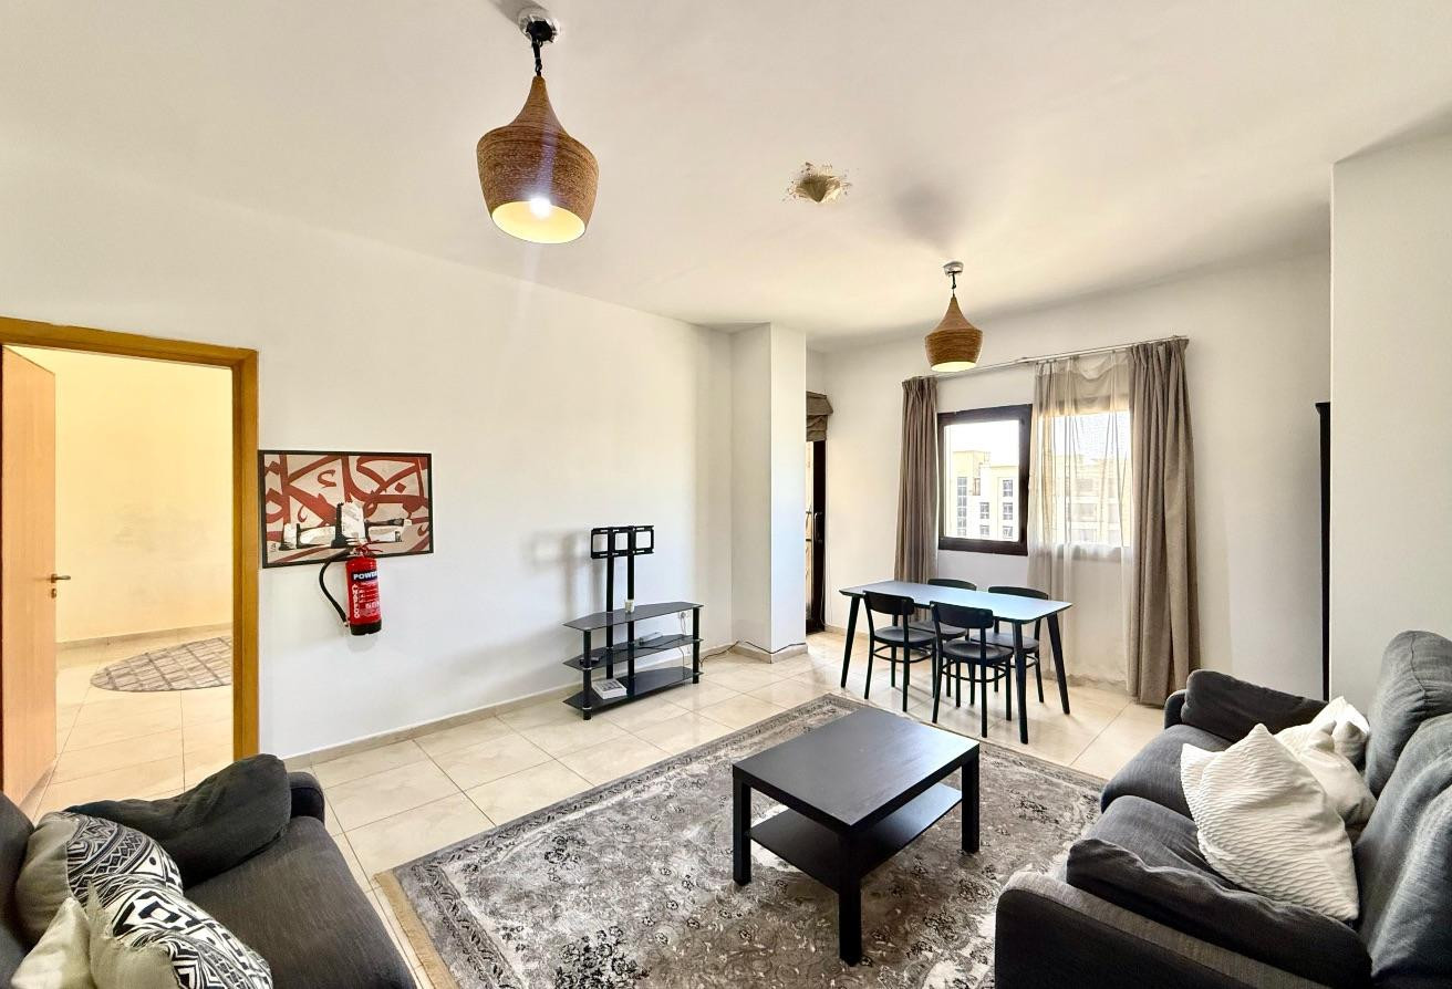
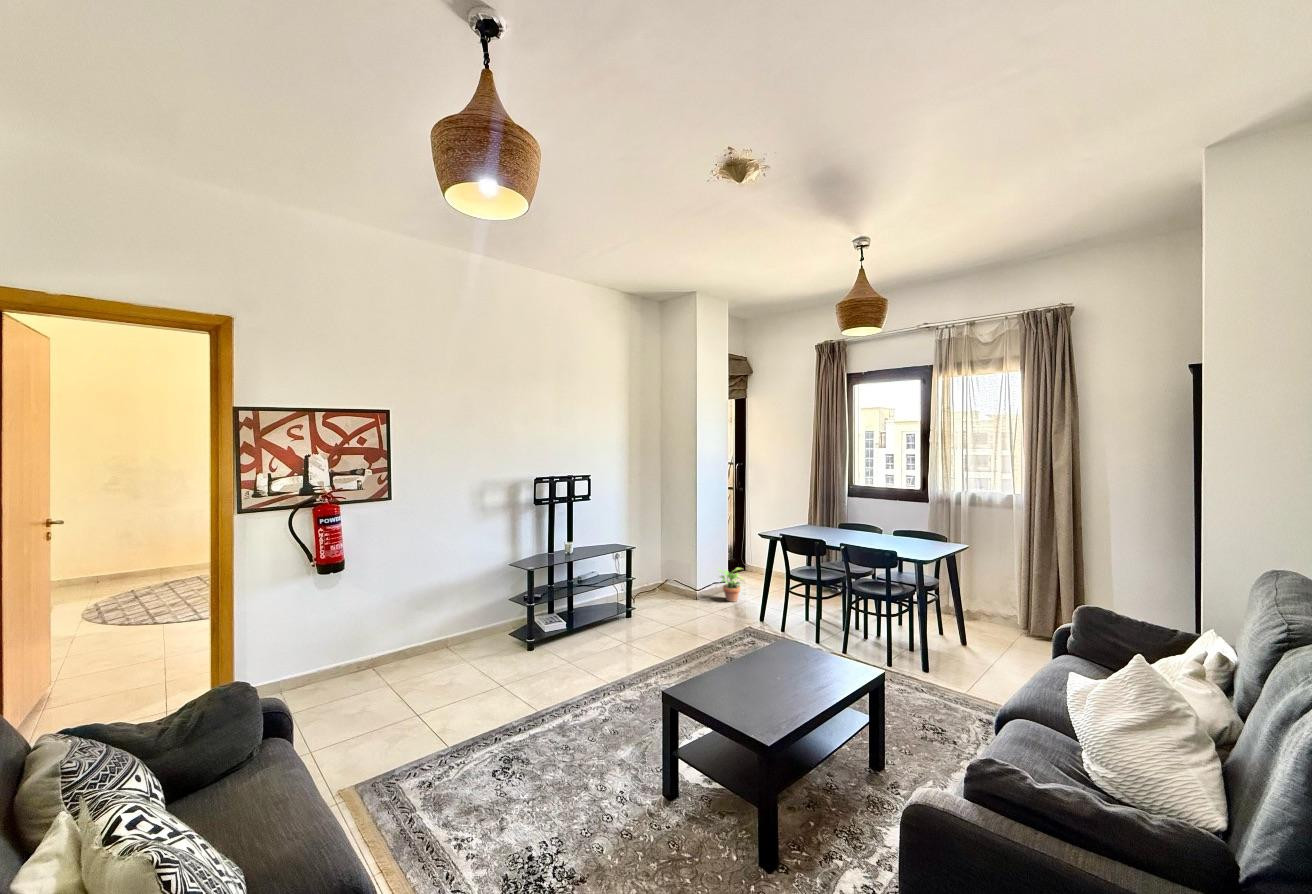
+ potted plant (728, 584)
